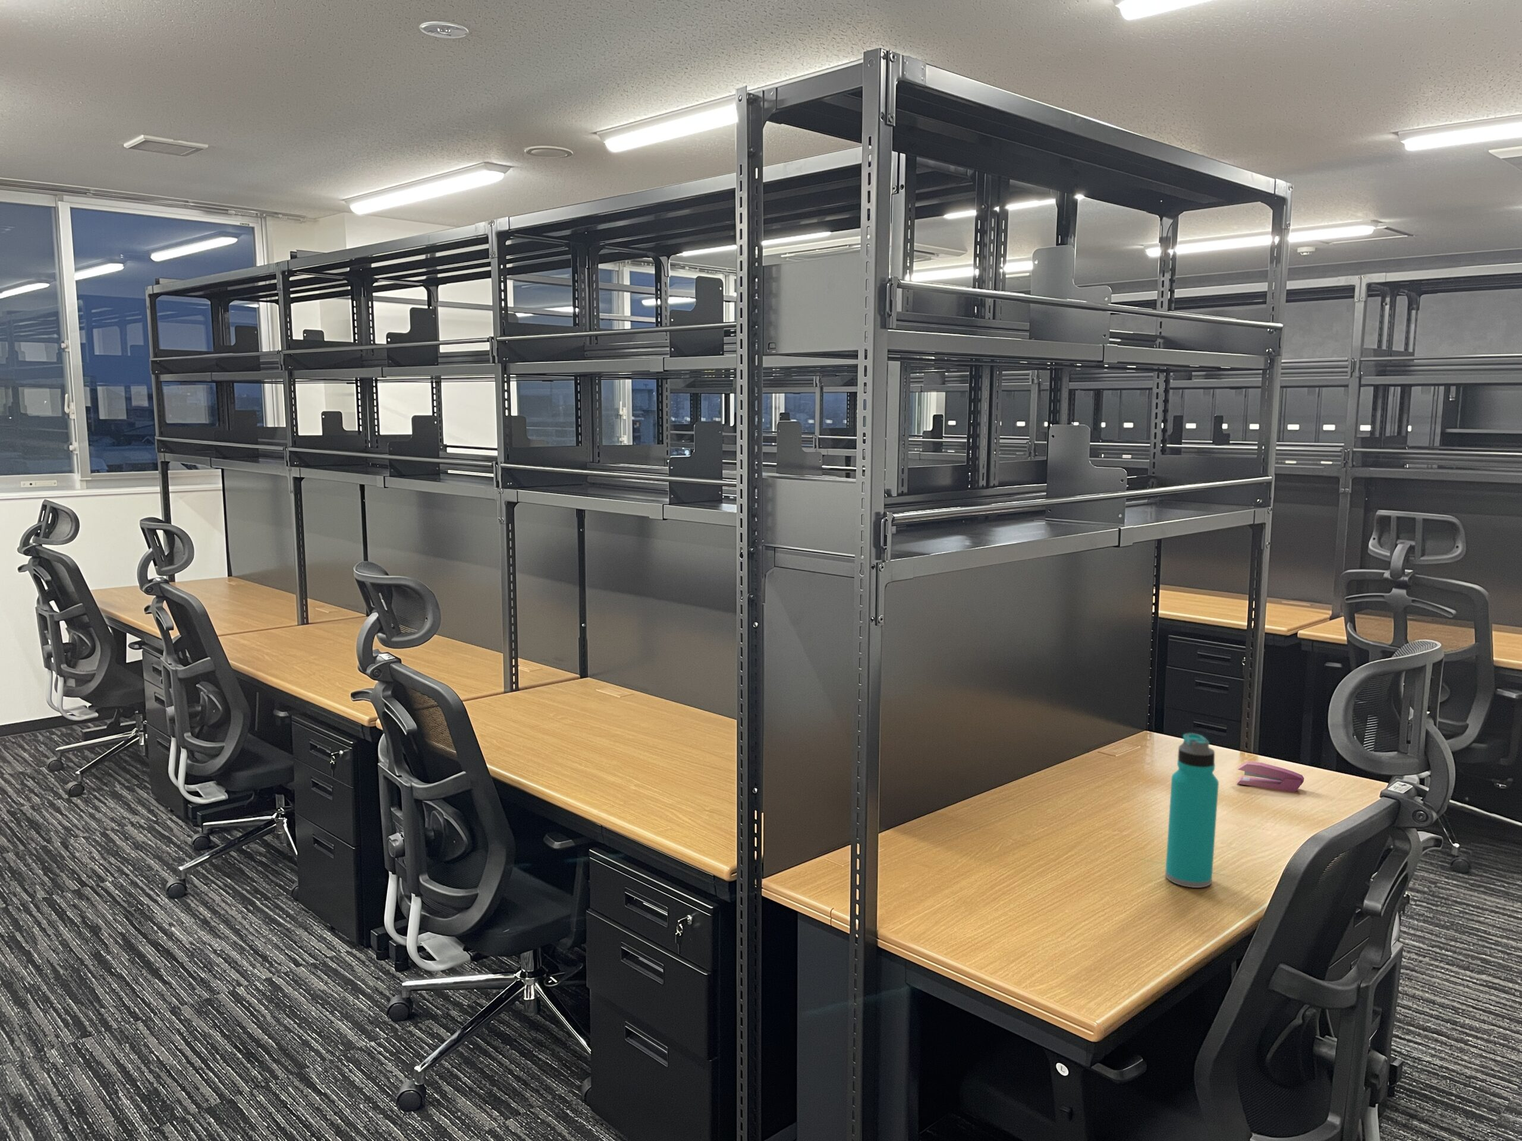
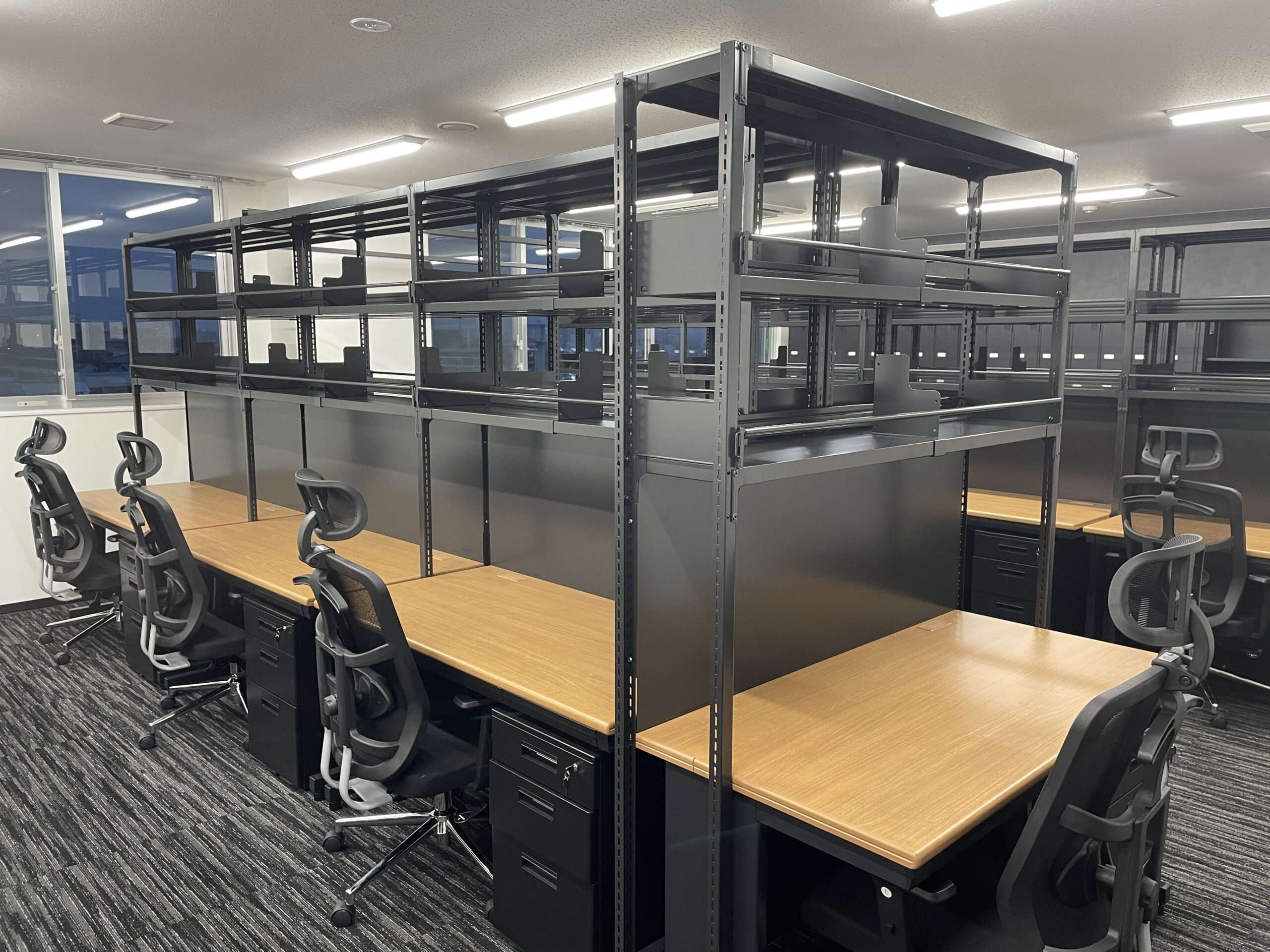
- stapler (1270, 777)
- water bottle (1192, 809)
